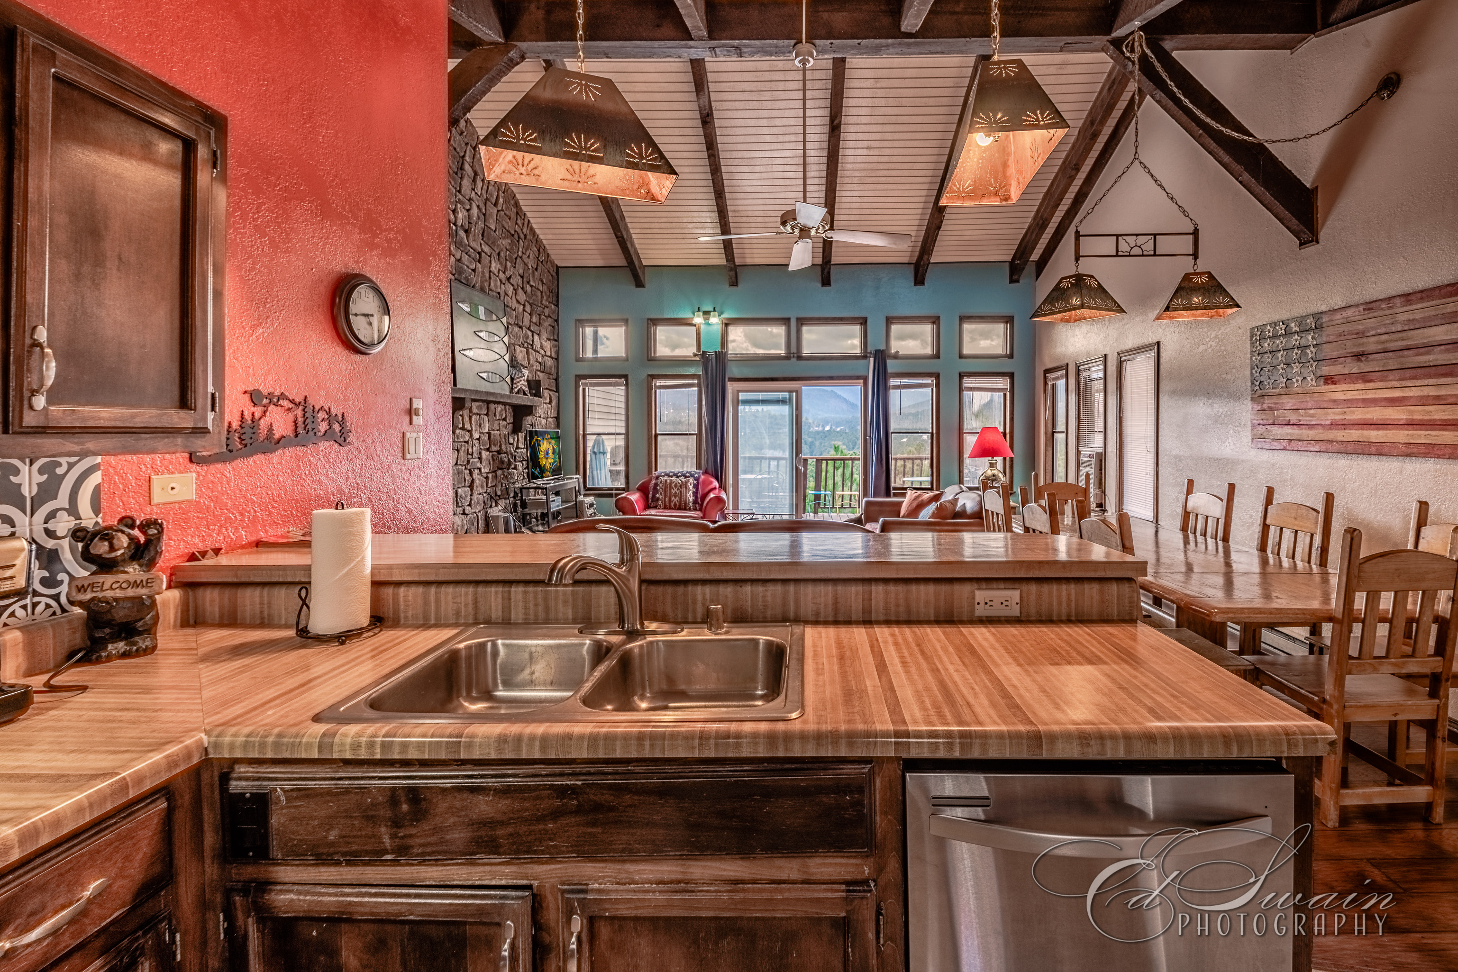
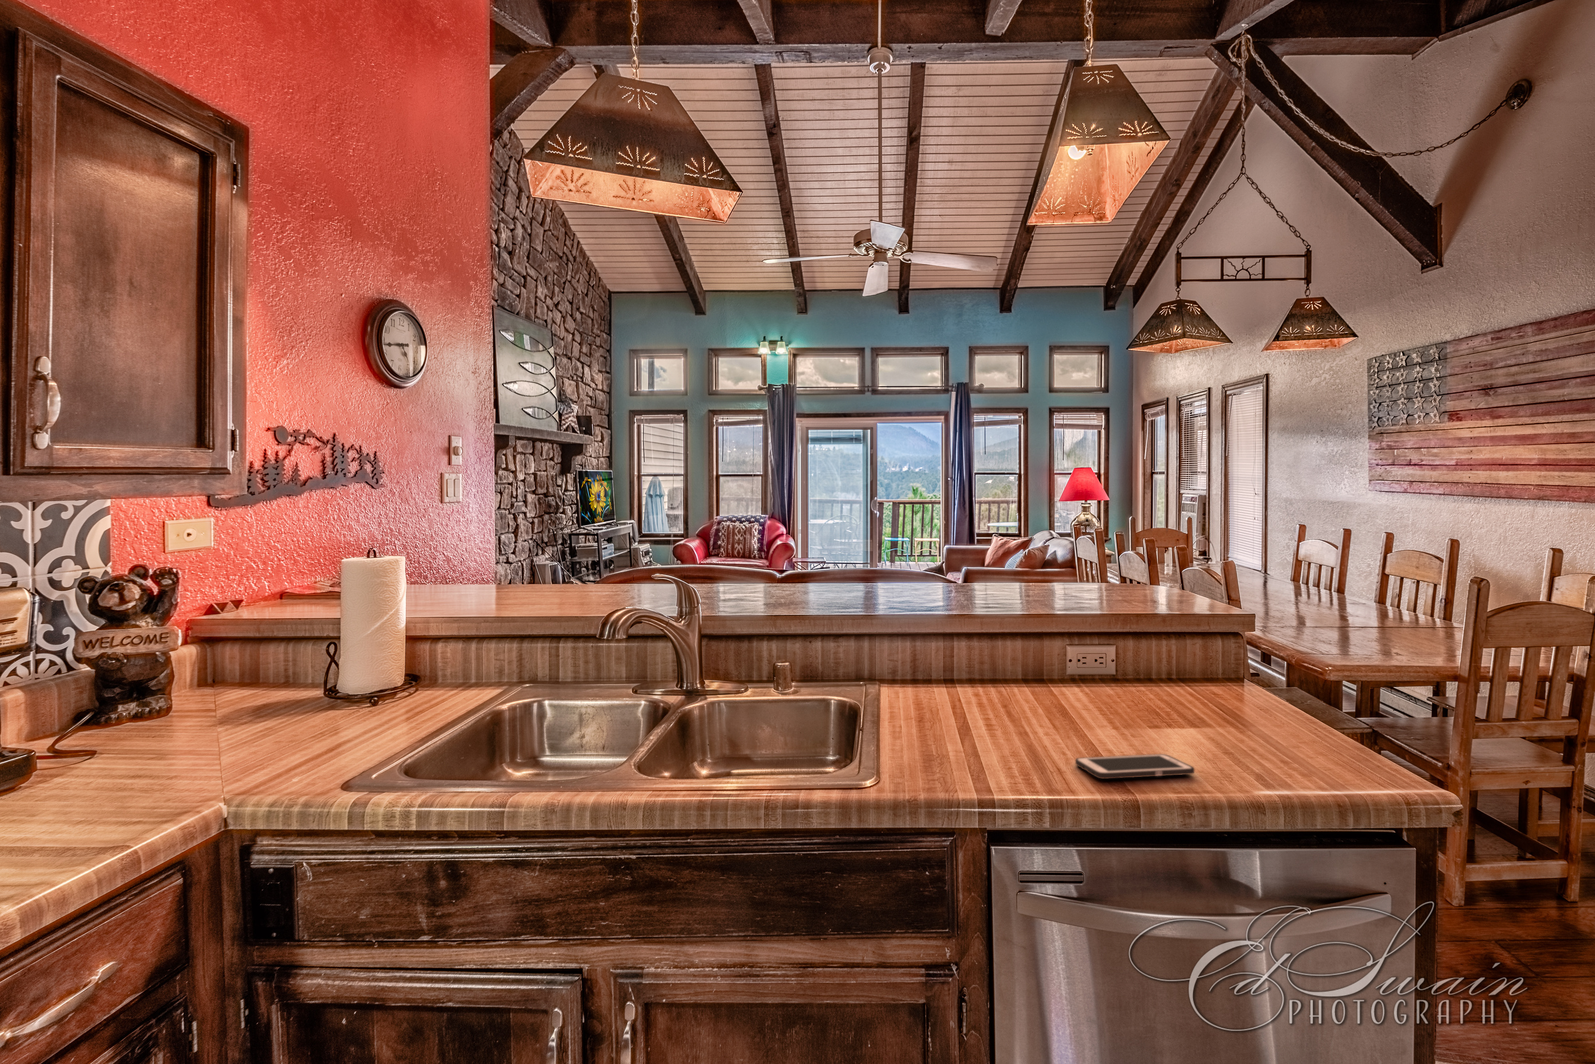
+ cell phone (1133, 766)
